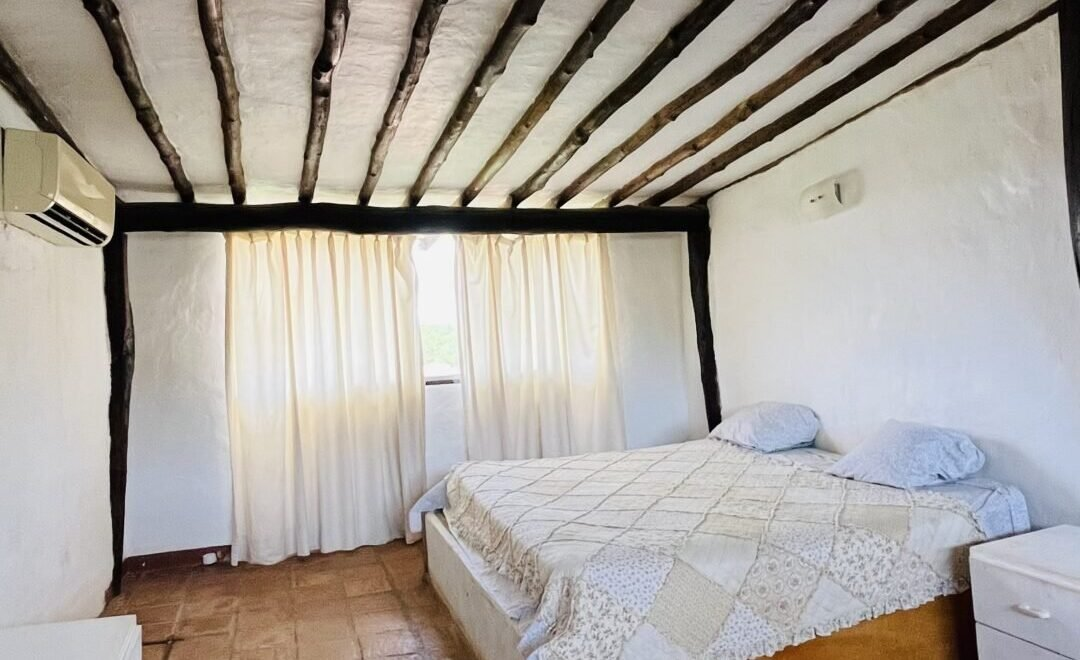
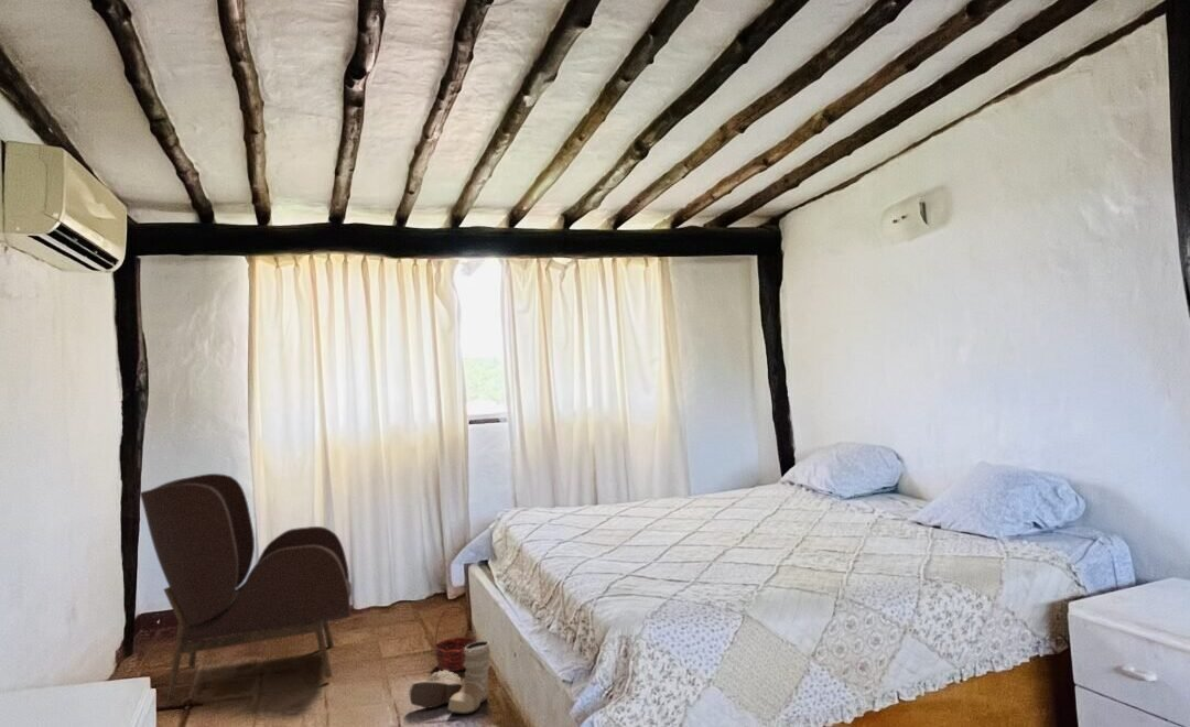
+ boots (451, 674)
+ armchair (252, 573)
+ basket (455, 638)
